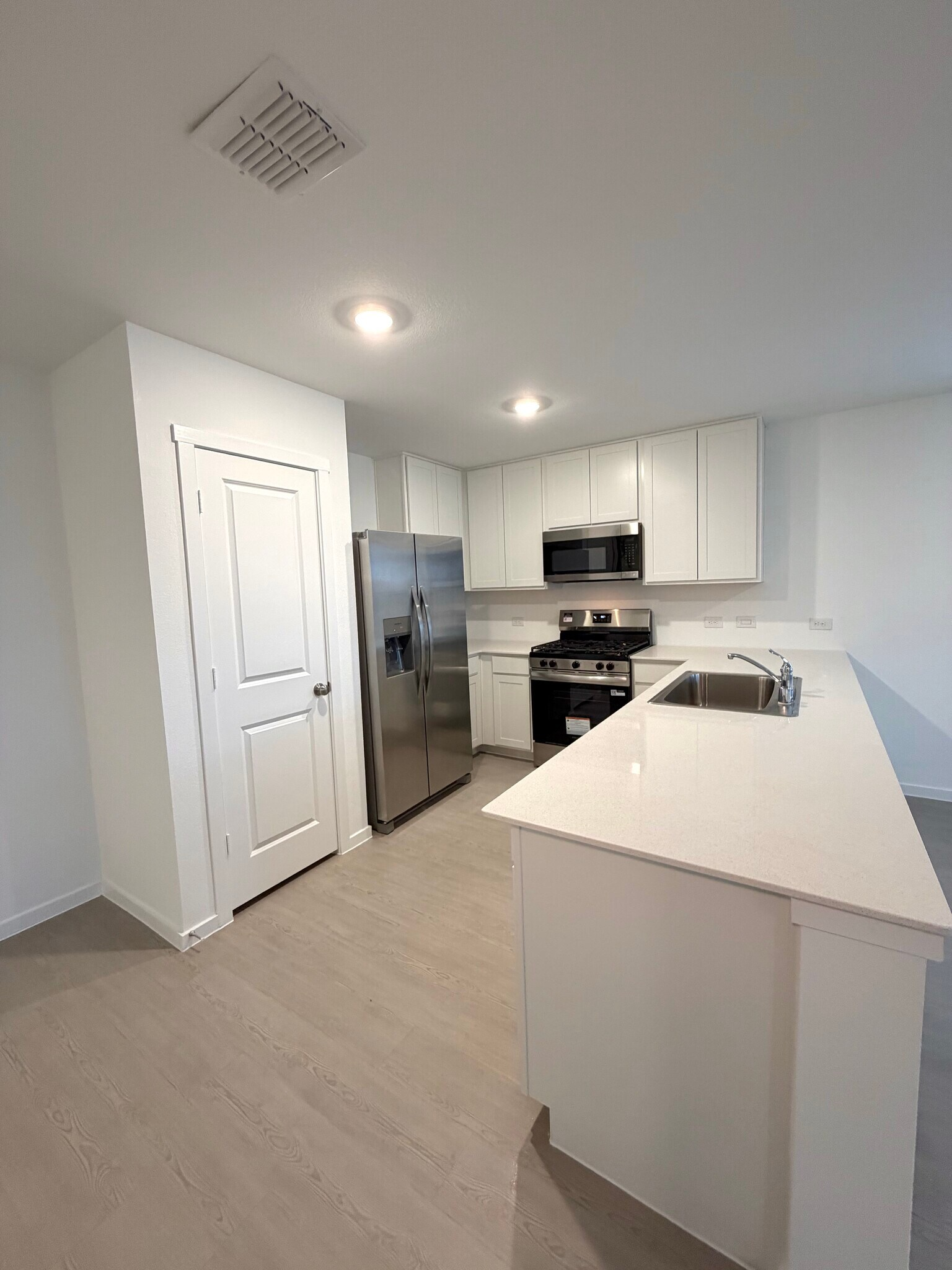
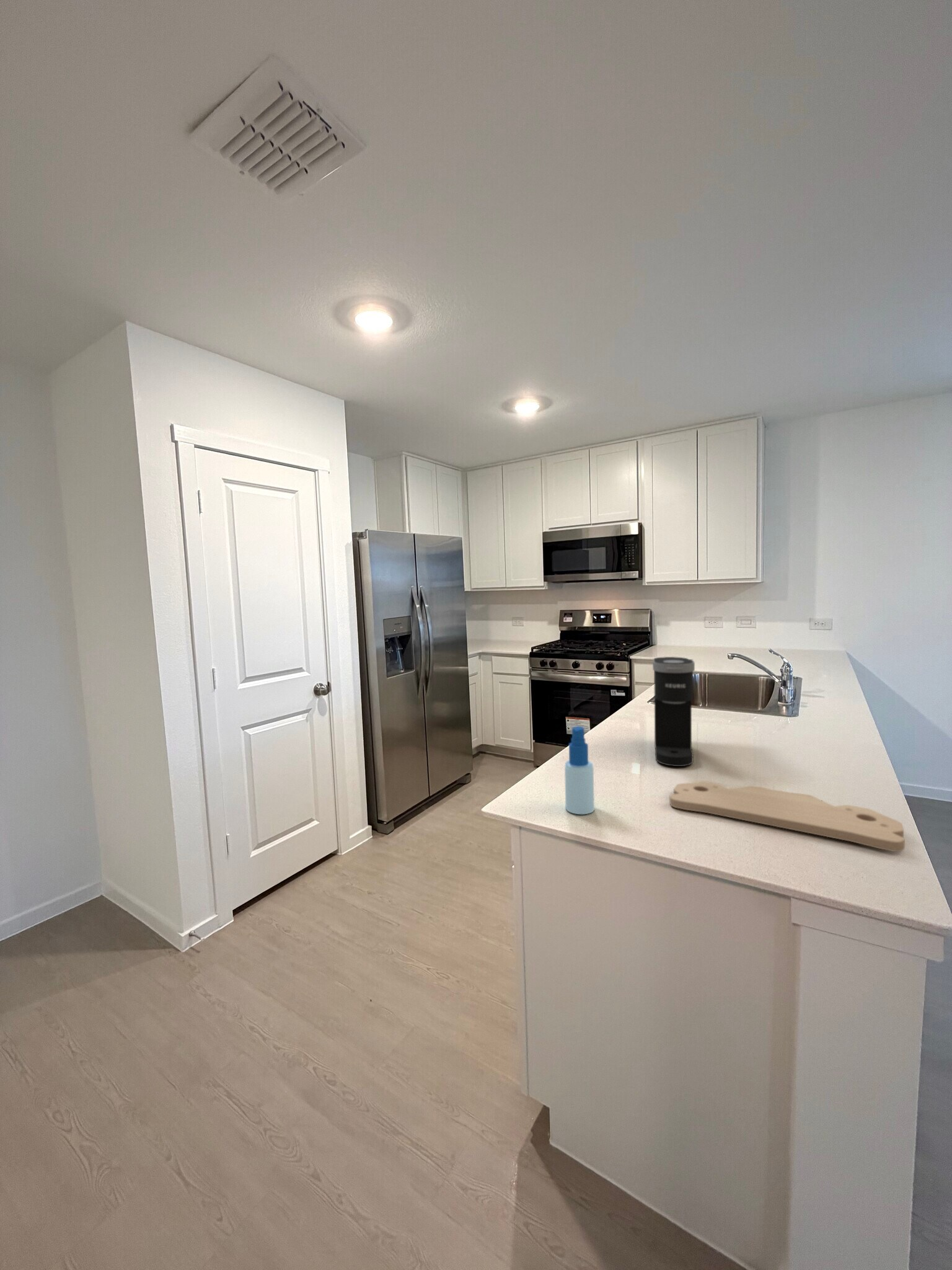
+ coffee maker (672, 706)
+ spray bottle (579, 768)
+ cutting board (777, 807)
